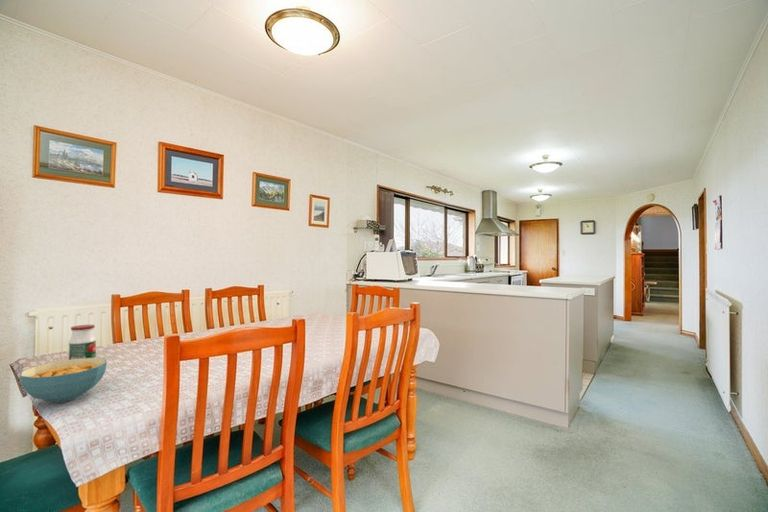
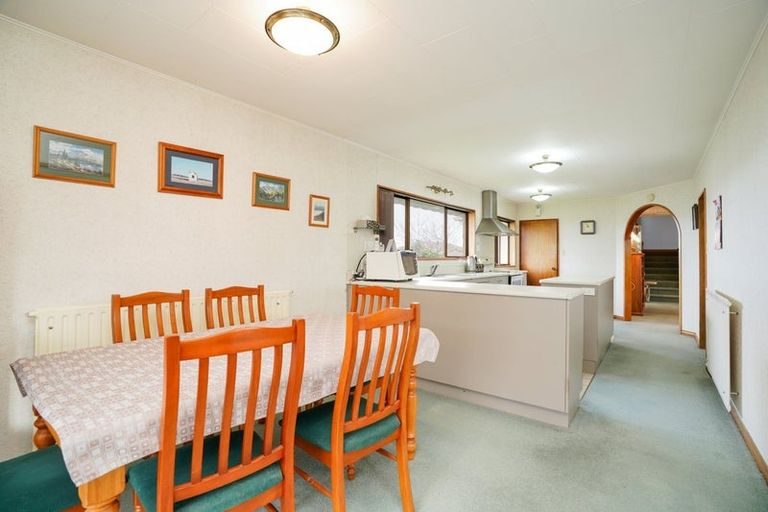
- jar (82, 345)
- cereal bowl (65, 382)
